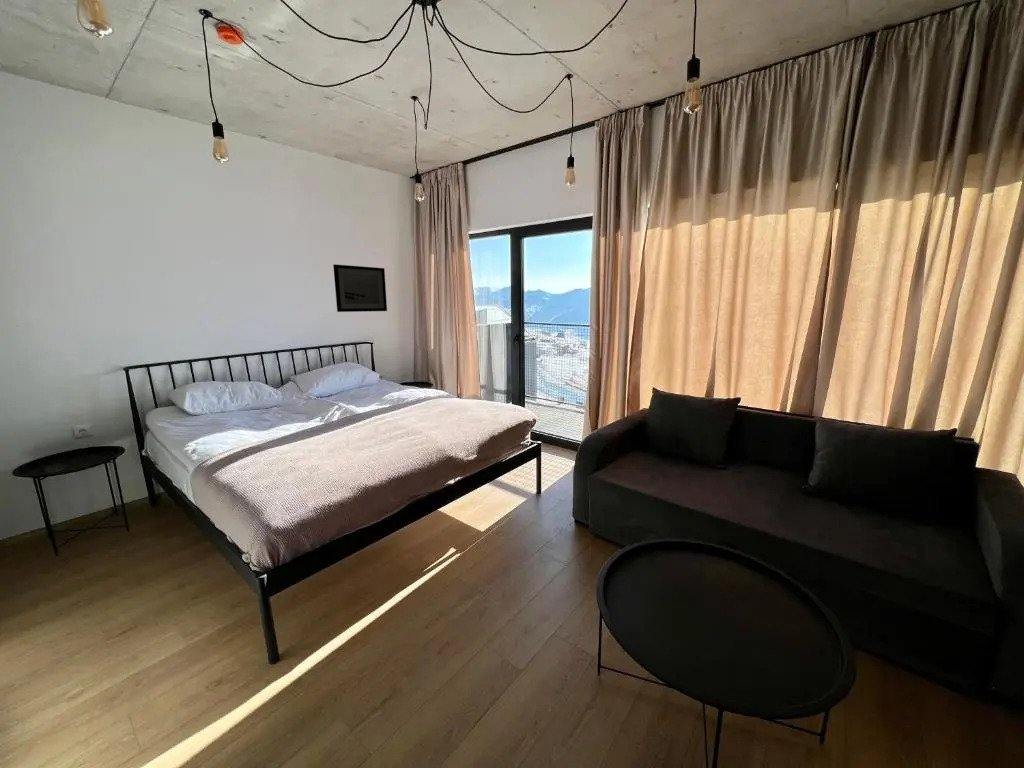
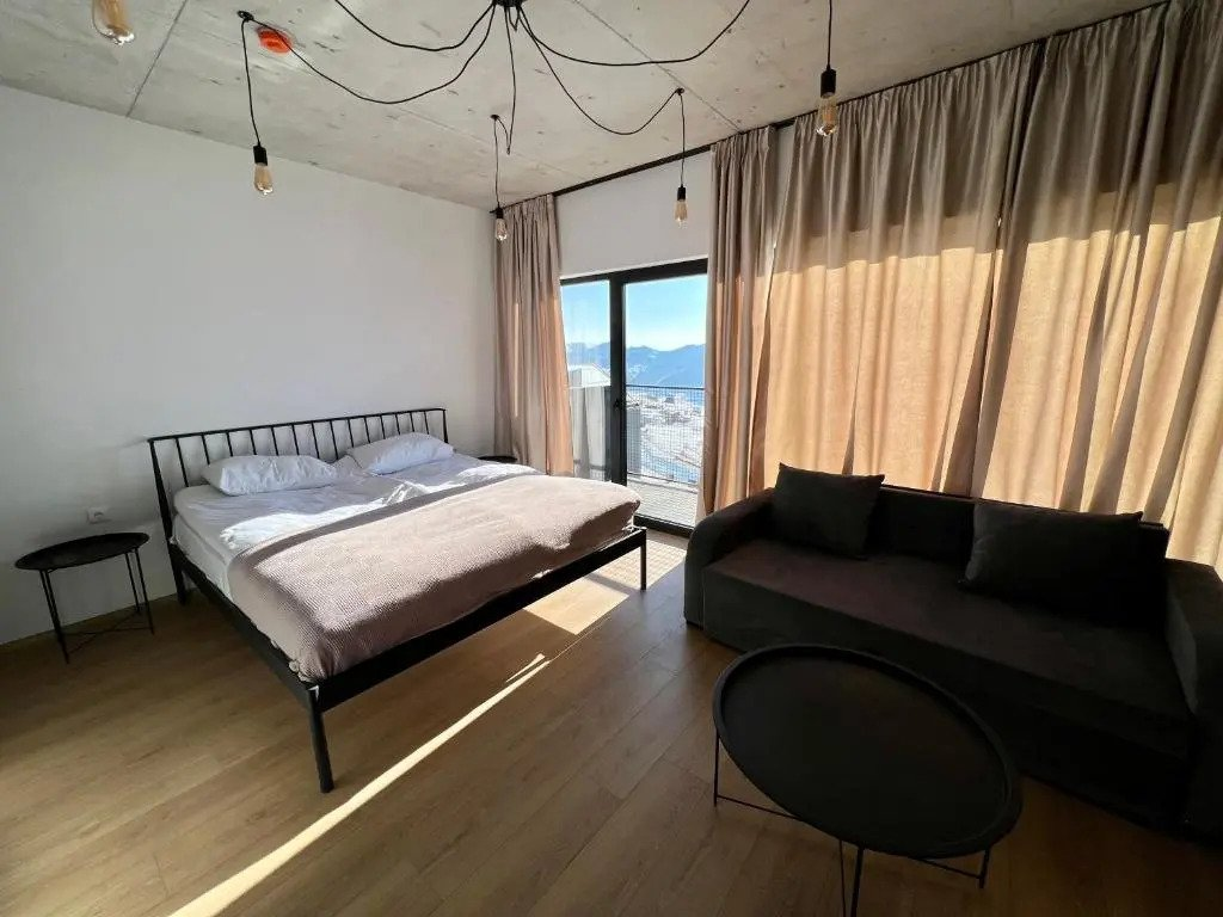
- wall art (361, 289)
